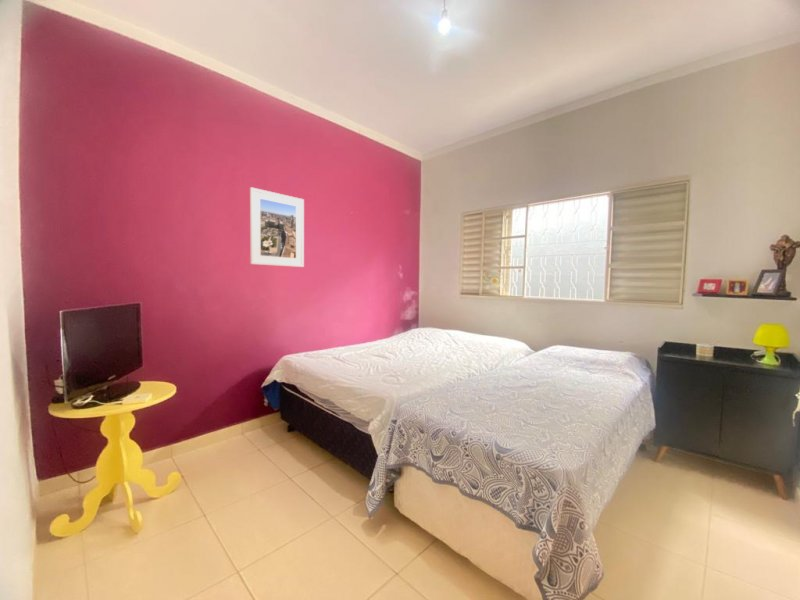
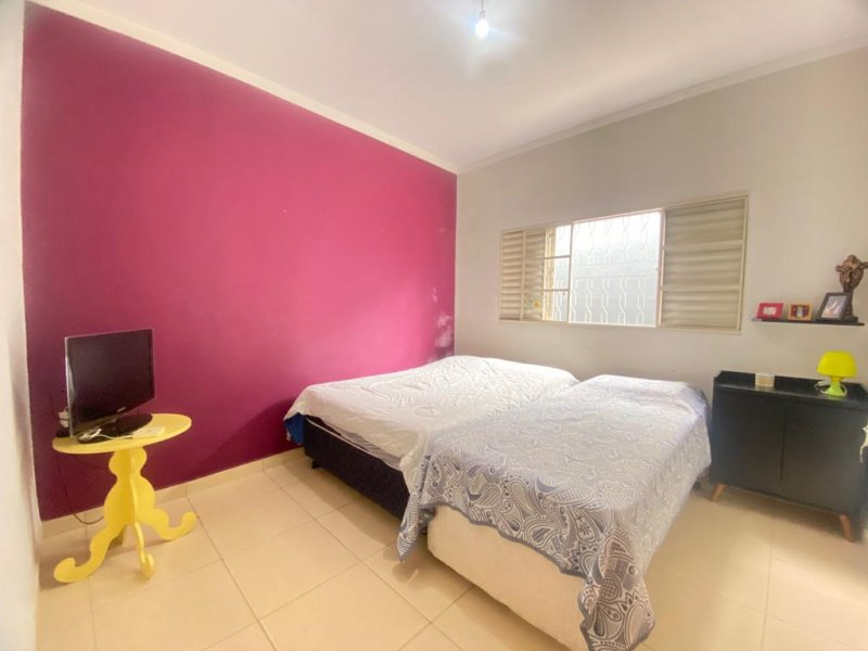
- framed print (278, 229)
